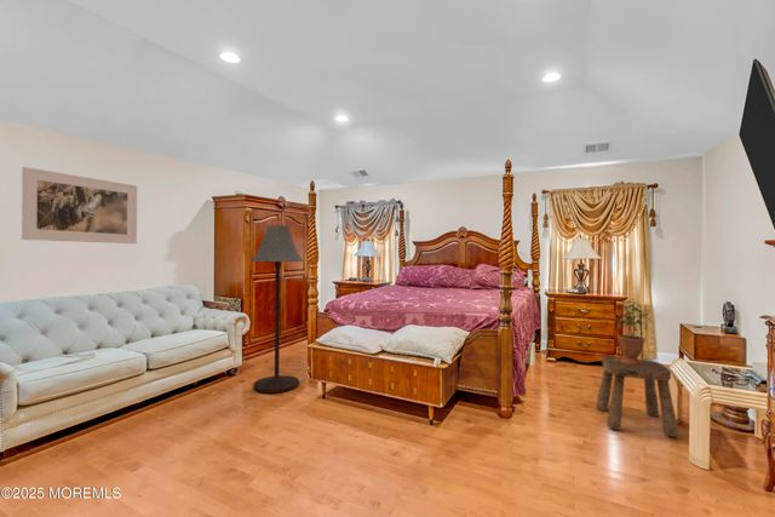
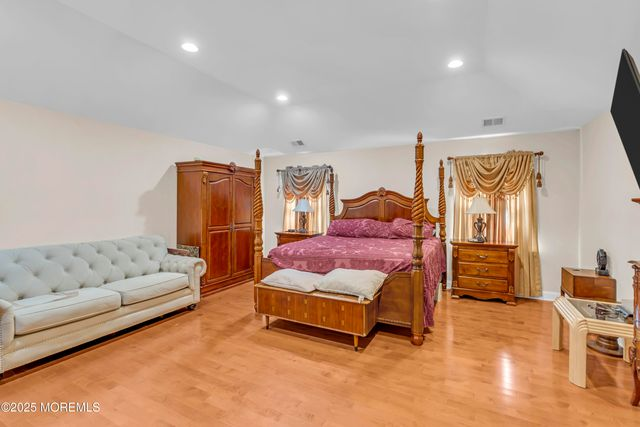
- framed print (85, 209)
- stool (622, 392)
- potted plant (633, 331)
- floor lamp (277, 305)
